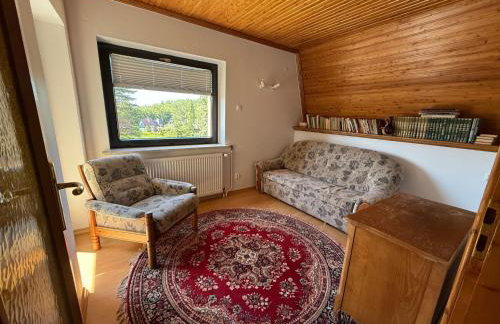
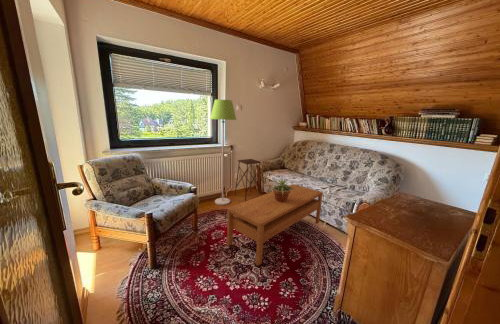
+ coffee table (279, 216)
+ floor lamp (223, 153)
+ potted plant (281, 189)
+ side table (248, 180)
